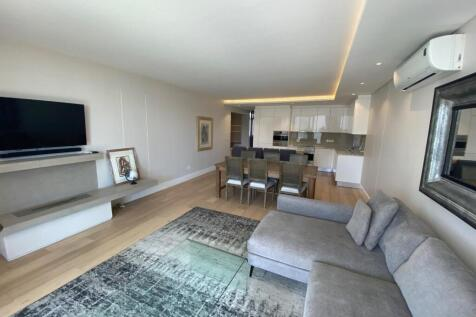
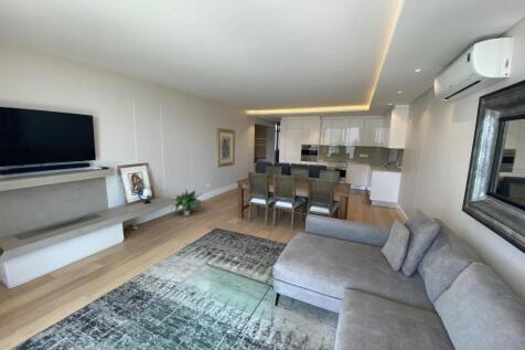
+ potted plant (188, 202)
